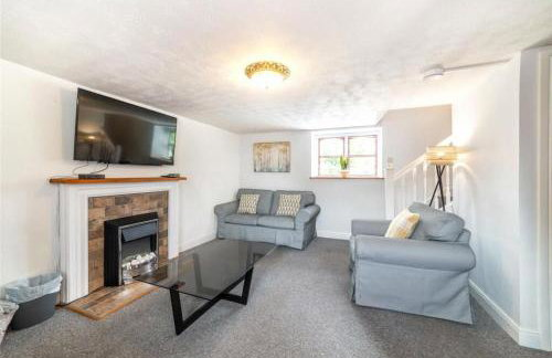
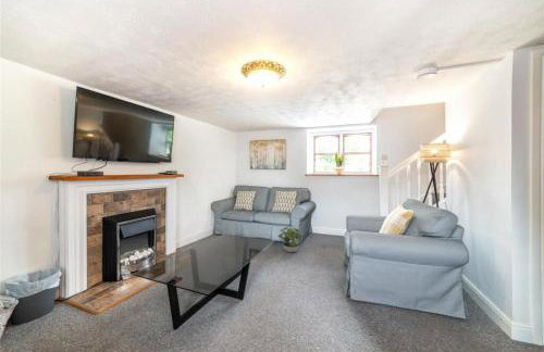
+ potted plant (289, 238)
